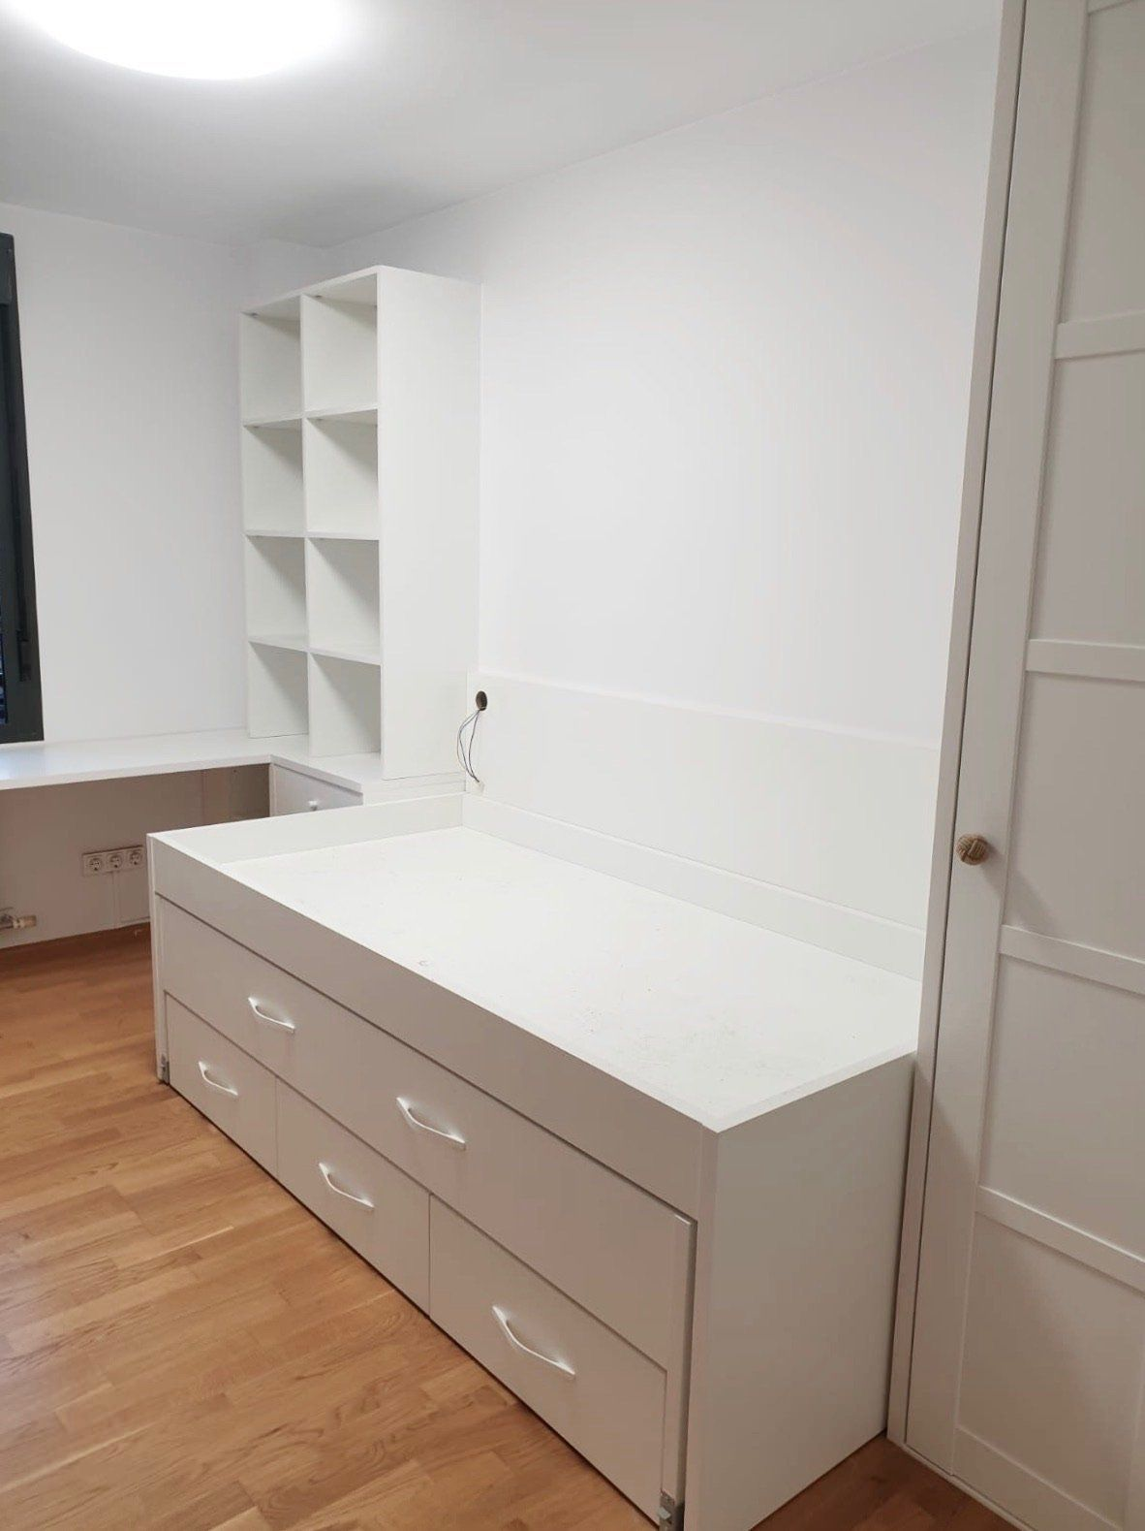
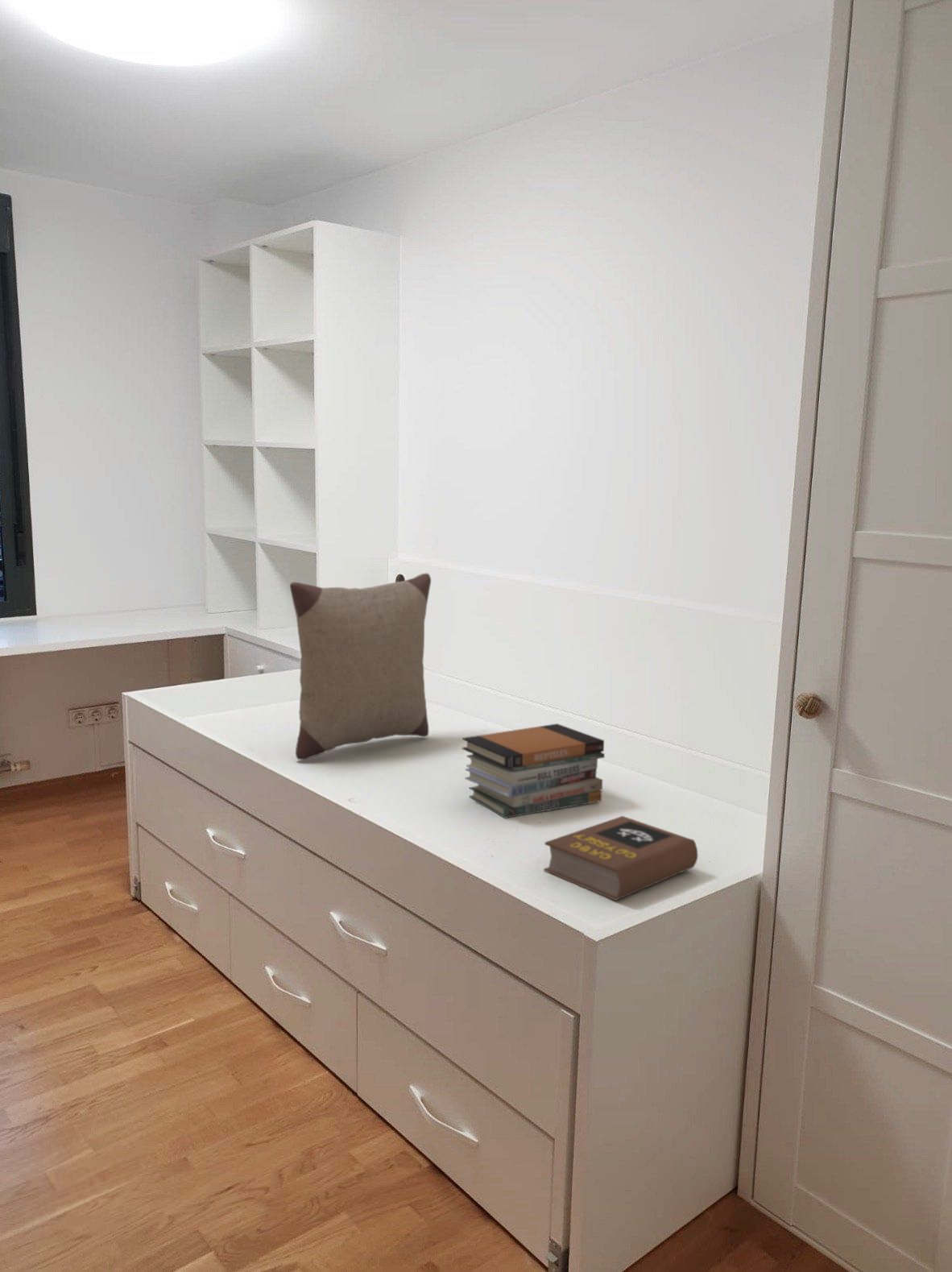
+ pillow (365, 665)
+ book (625, 854)
+ book stack (532, 769)
